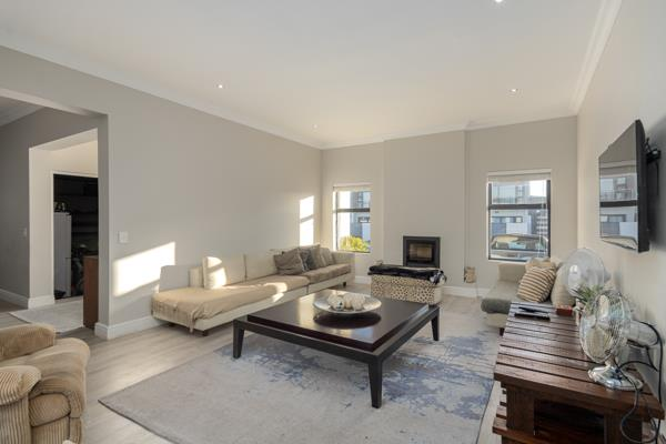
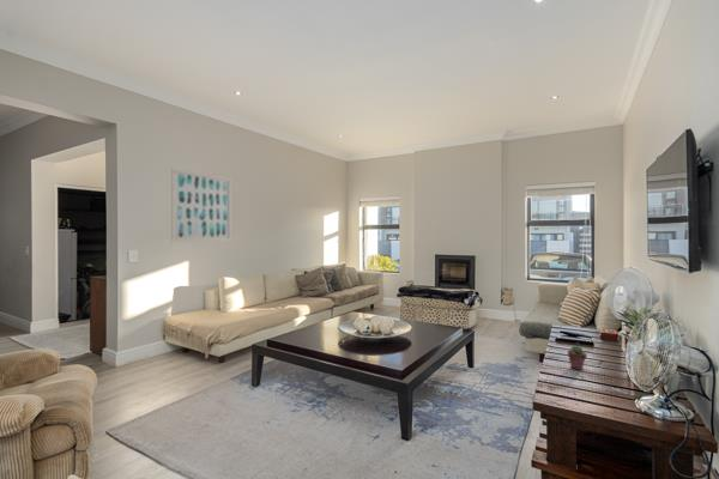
+ potted succulent (576, 356)
+ wall art (203, 207)
